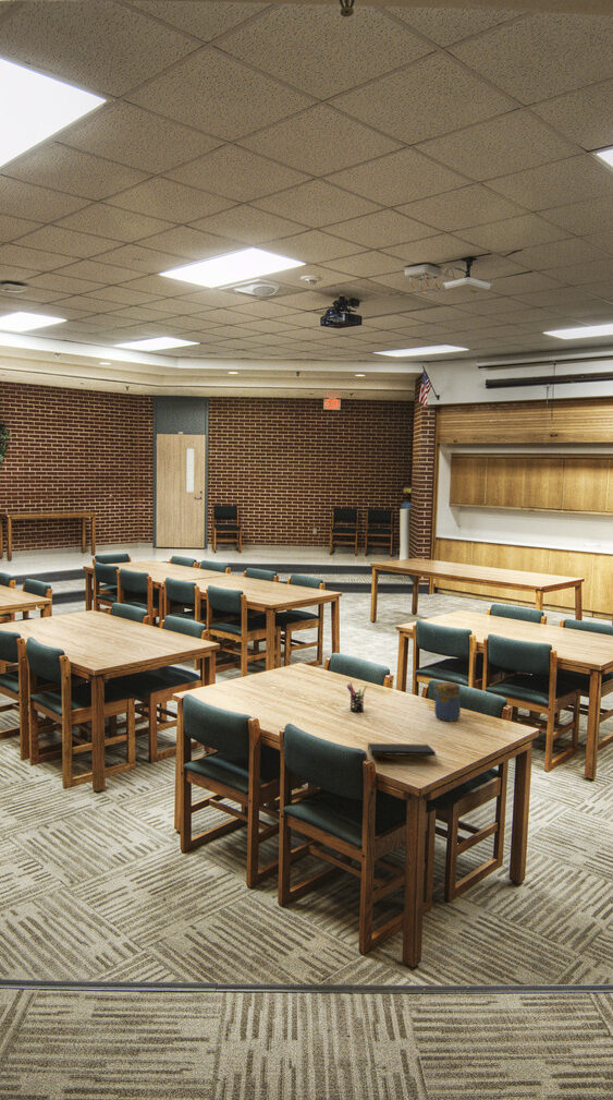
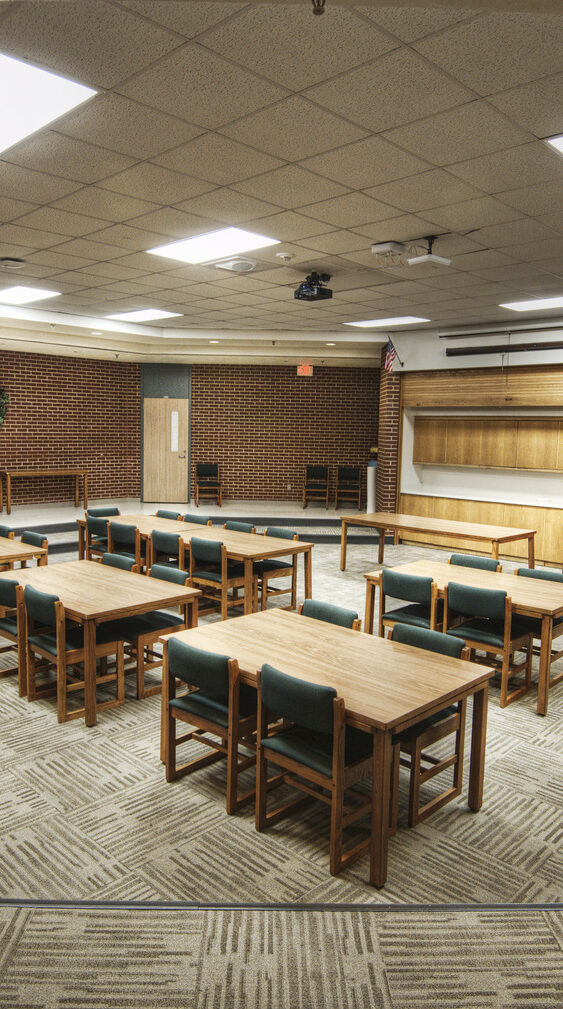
- notepad (400, 749)
- jar (446, 700)
- pen holder (356, 697)
